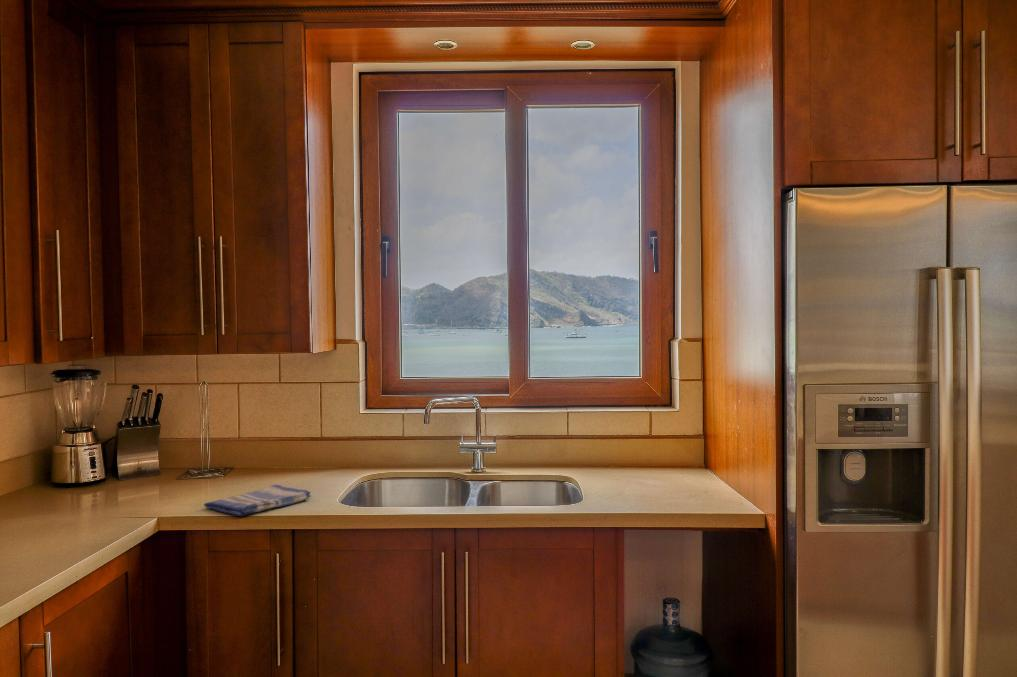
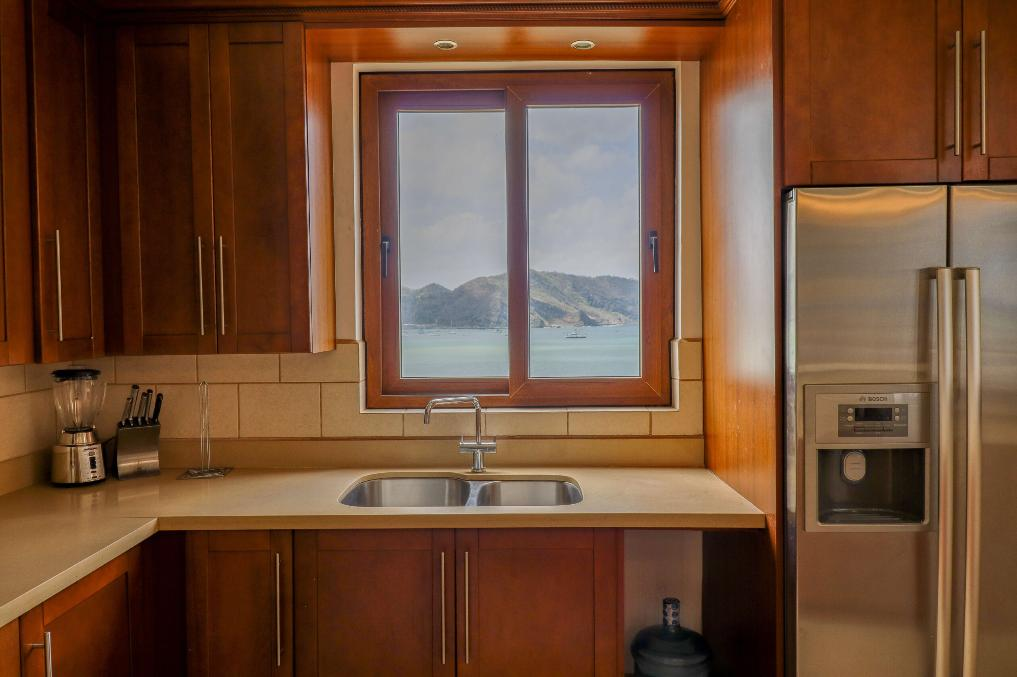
- dish towel (259, 498)
